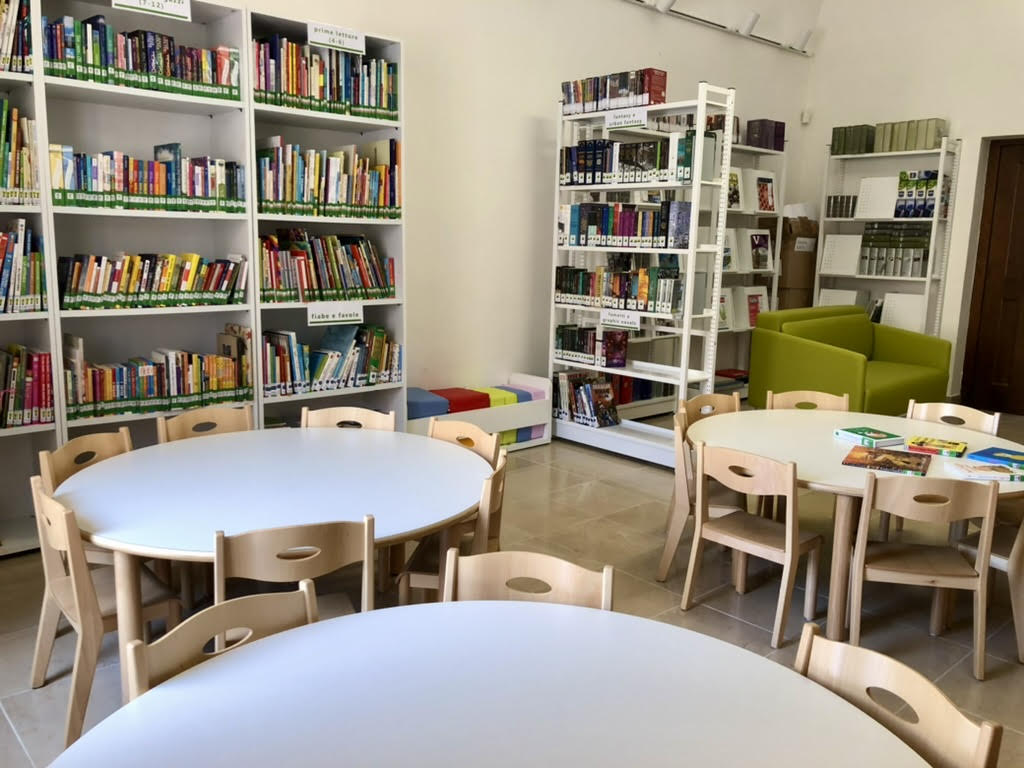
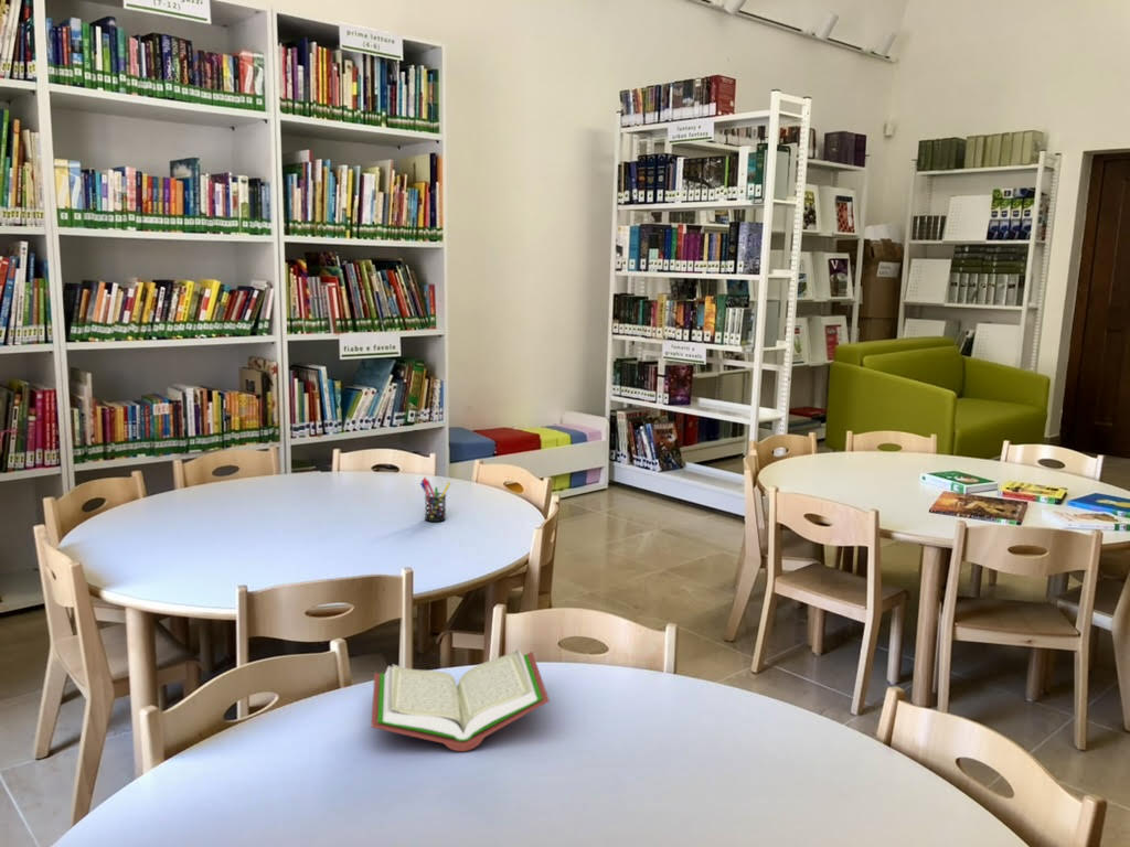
+ pen holder (434, 498)
+ book (457, 697)
